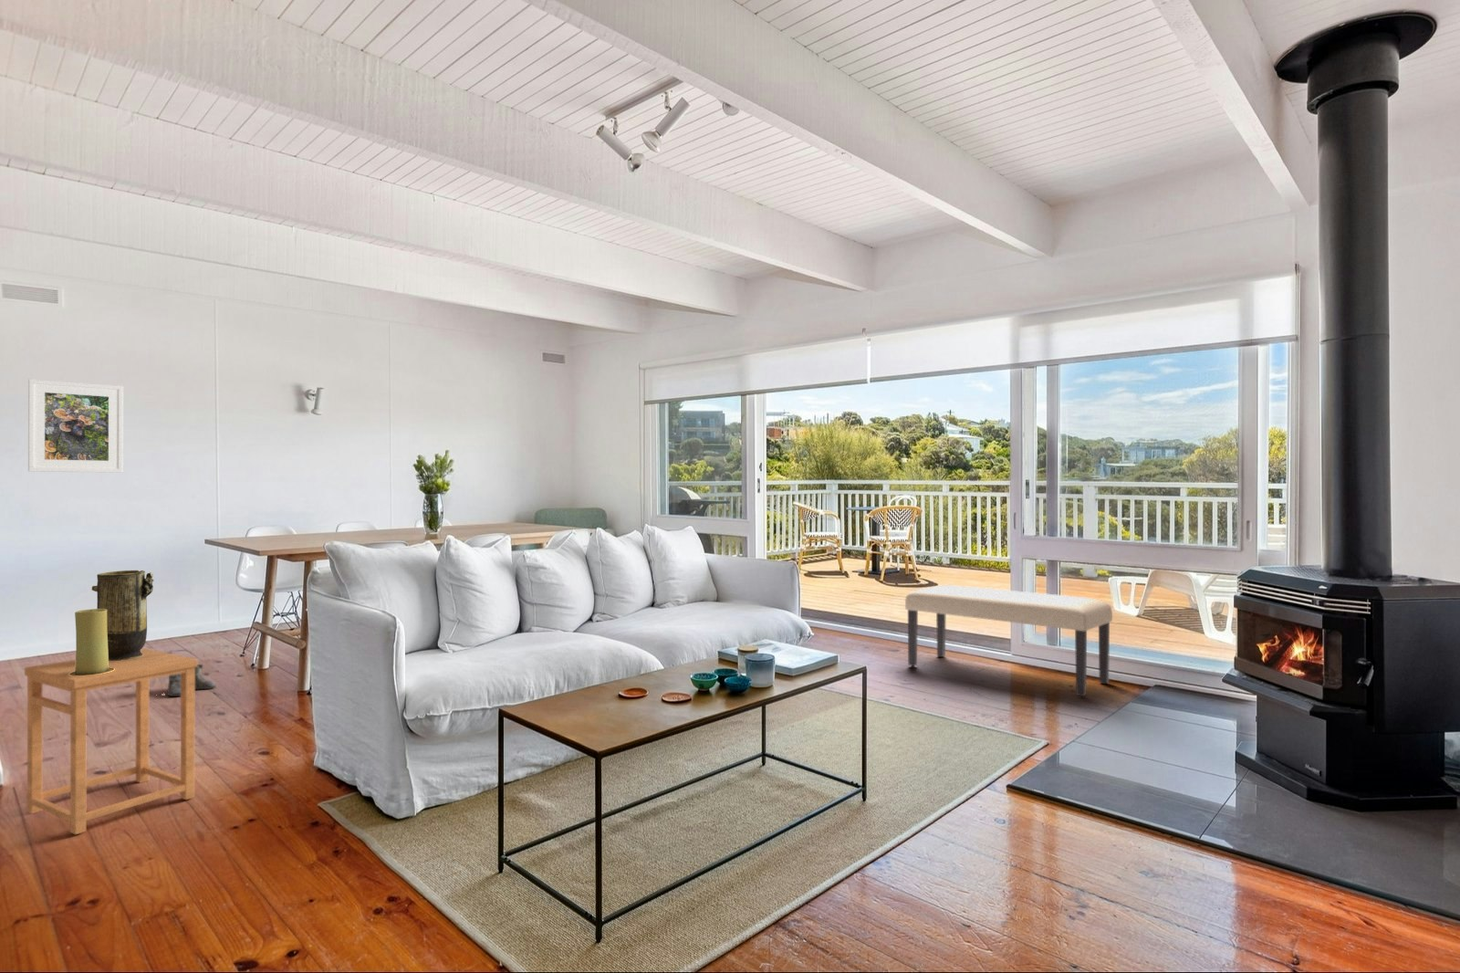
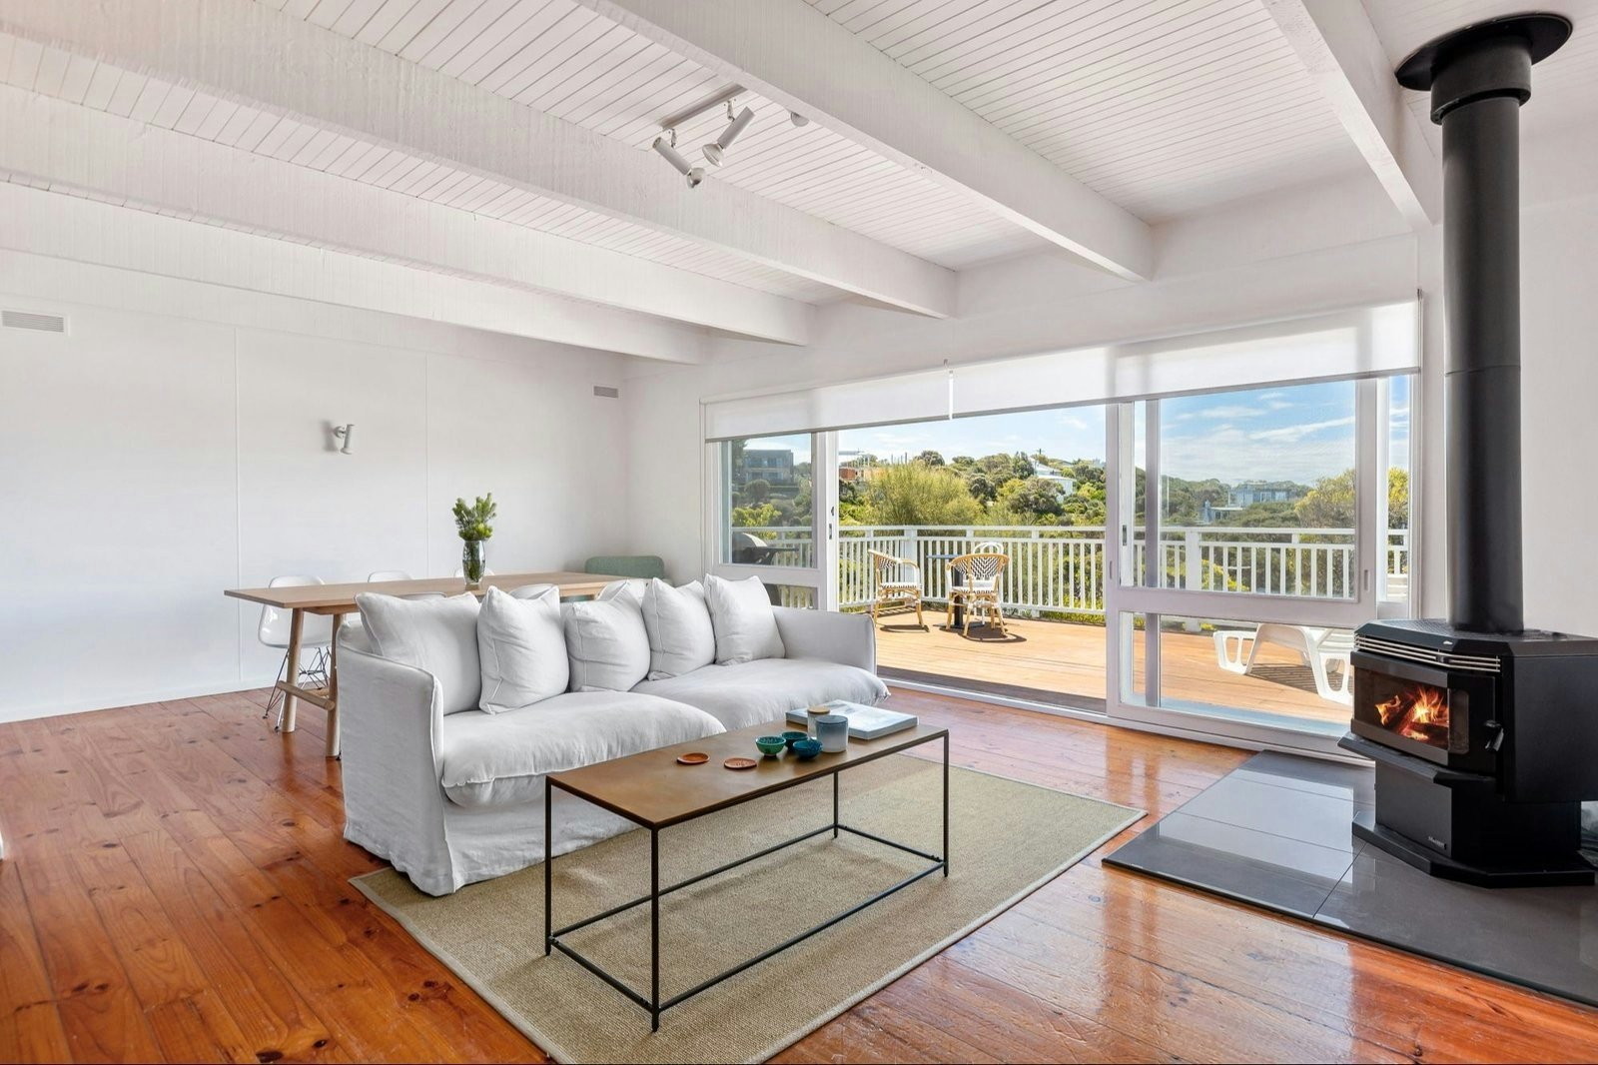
- vase (123, 615)
- boots (180, 679)
- side table (136, 733)
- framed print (77, 427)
- candle (92, 640)
- bench (1004, 621)
